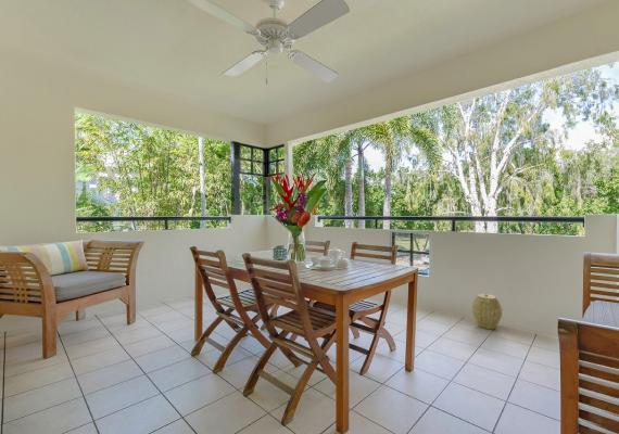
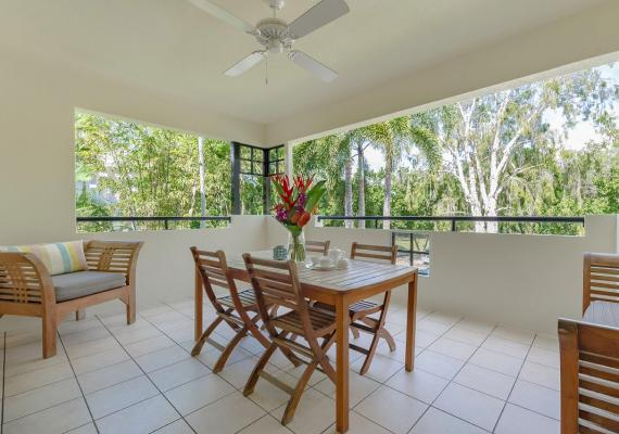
- woven basket (487, 309)
